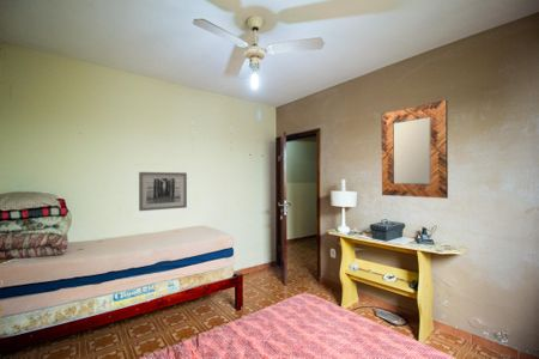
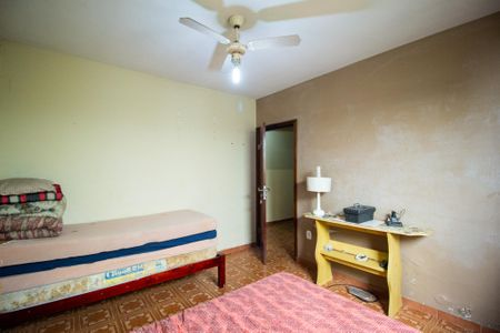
- wall art (164, 190)
- home mirror (411, 152)
